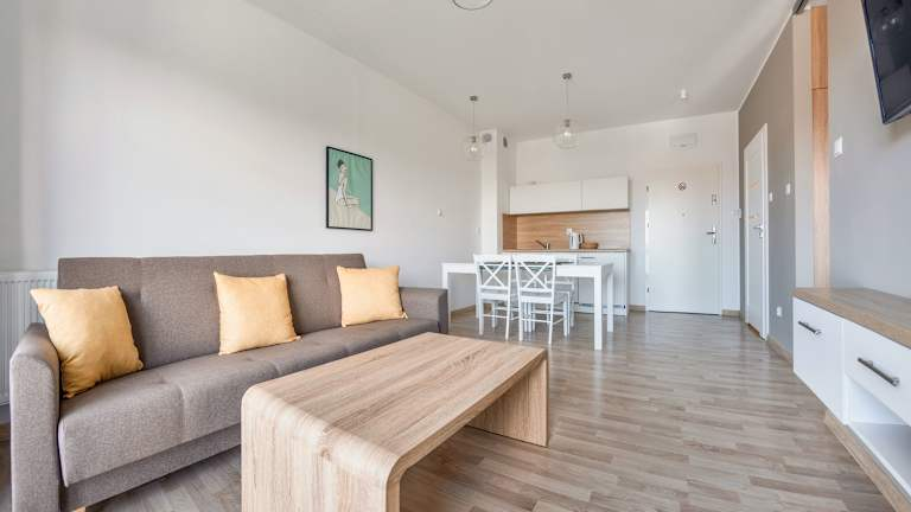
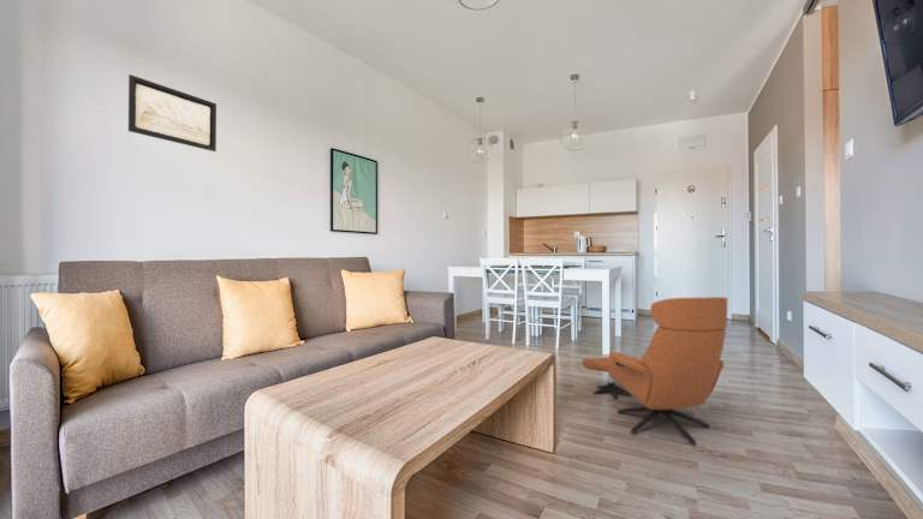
+ armchair (644, 352)
+ wall art (175, 115)
